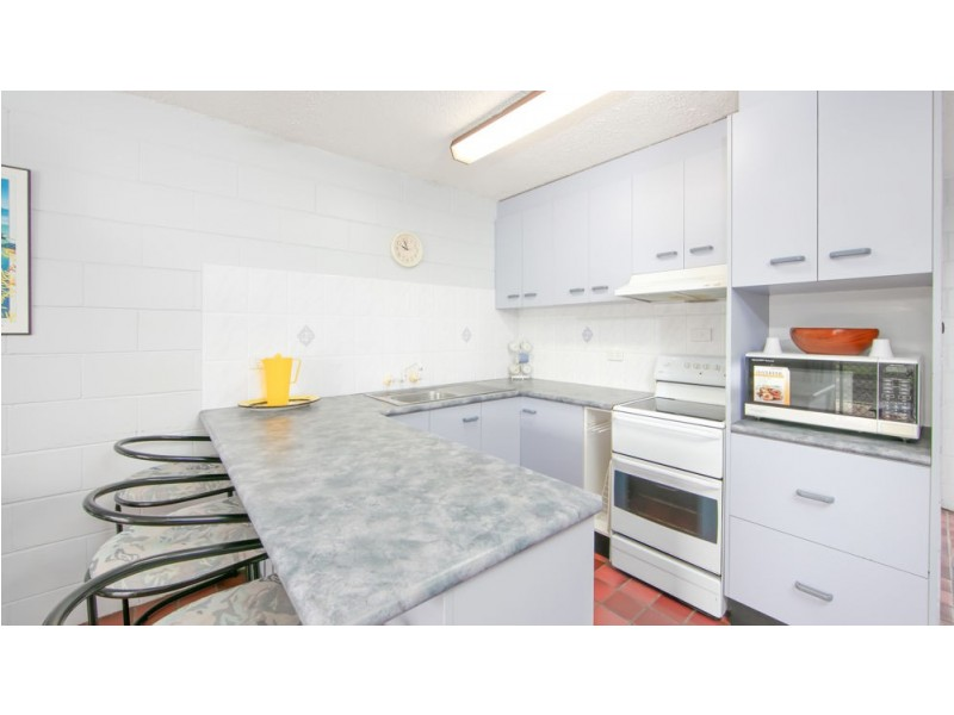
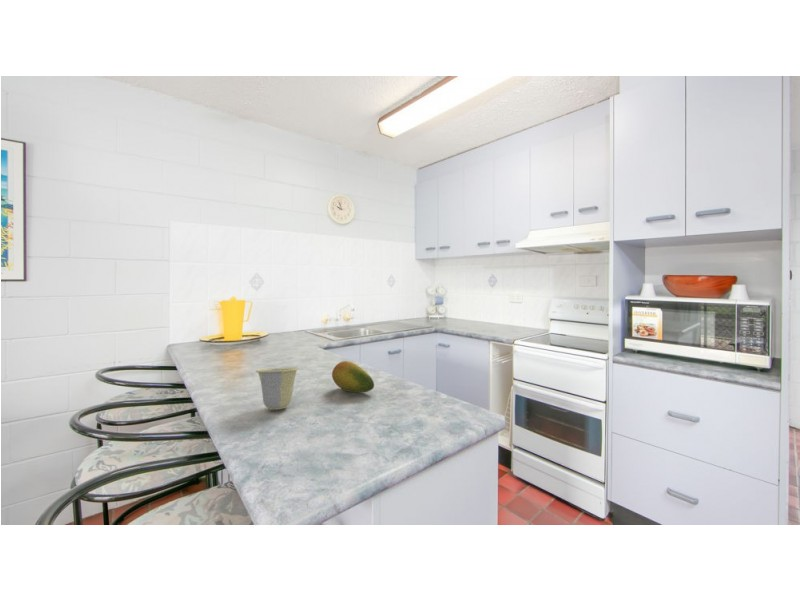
+ fruit (351, 377)
+ cup (277, 386)
